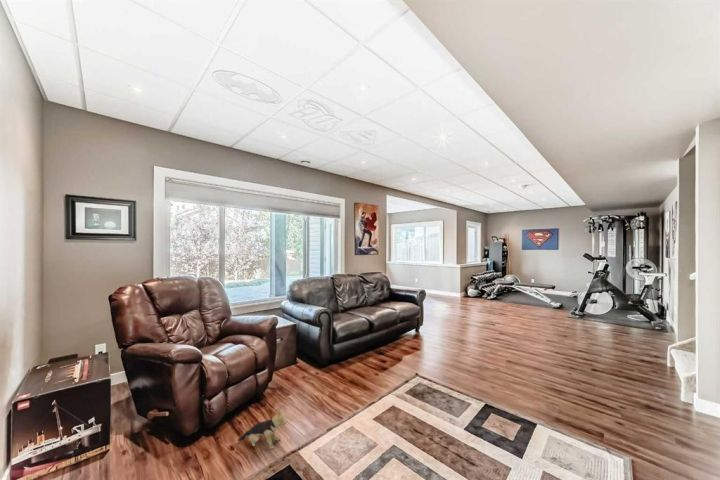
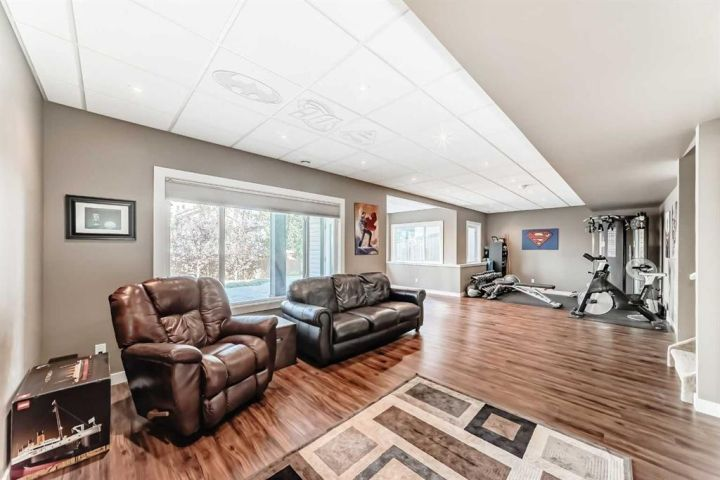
- plush toy (261, 427)
